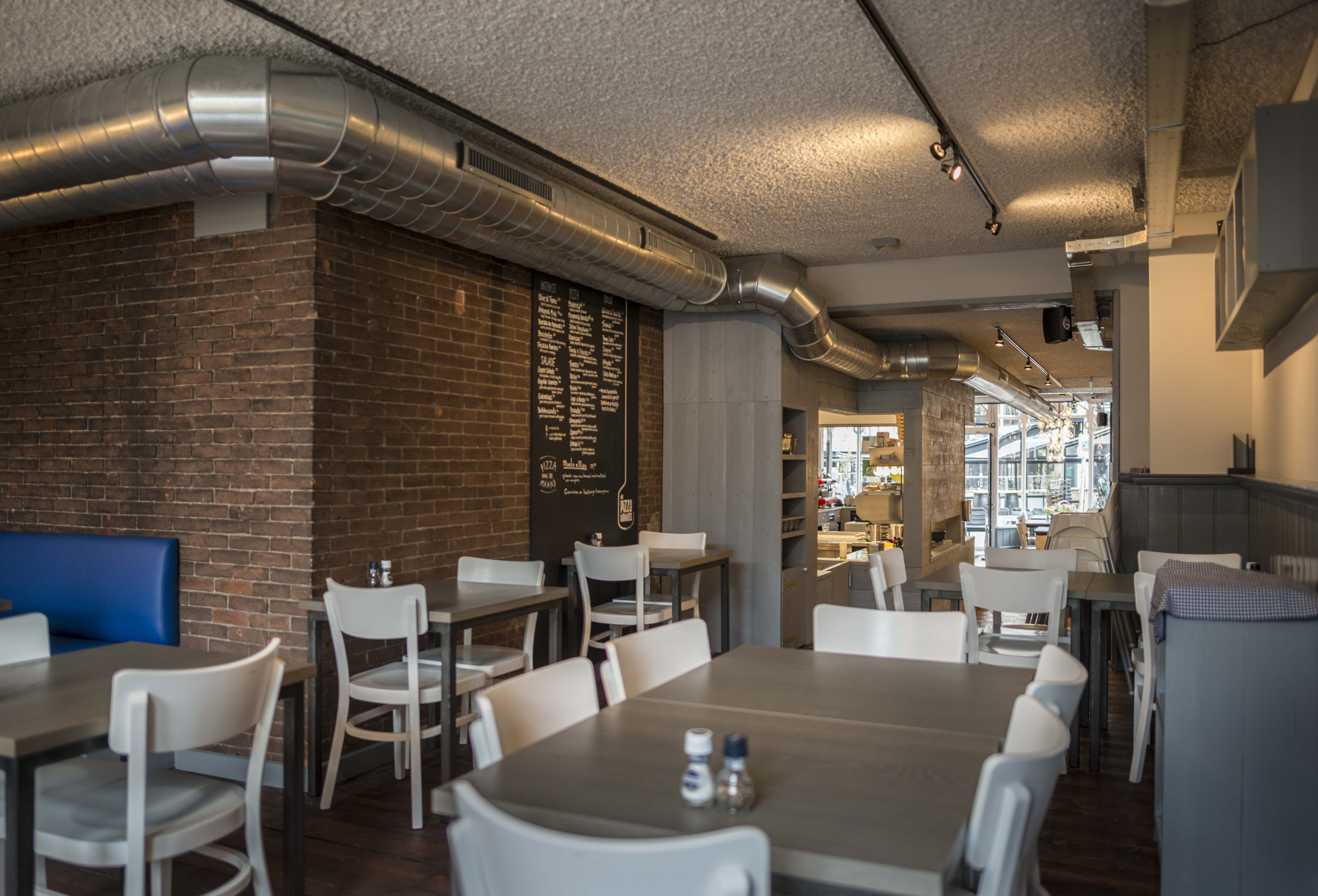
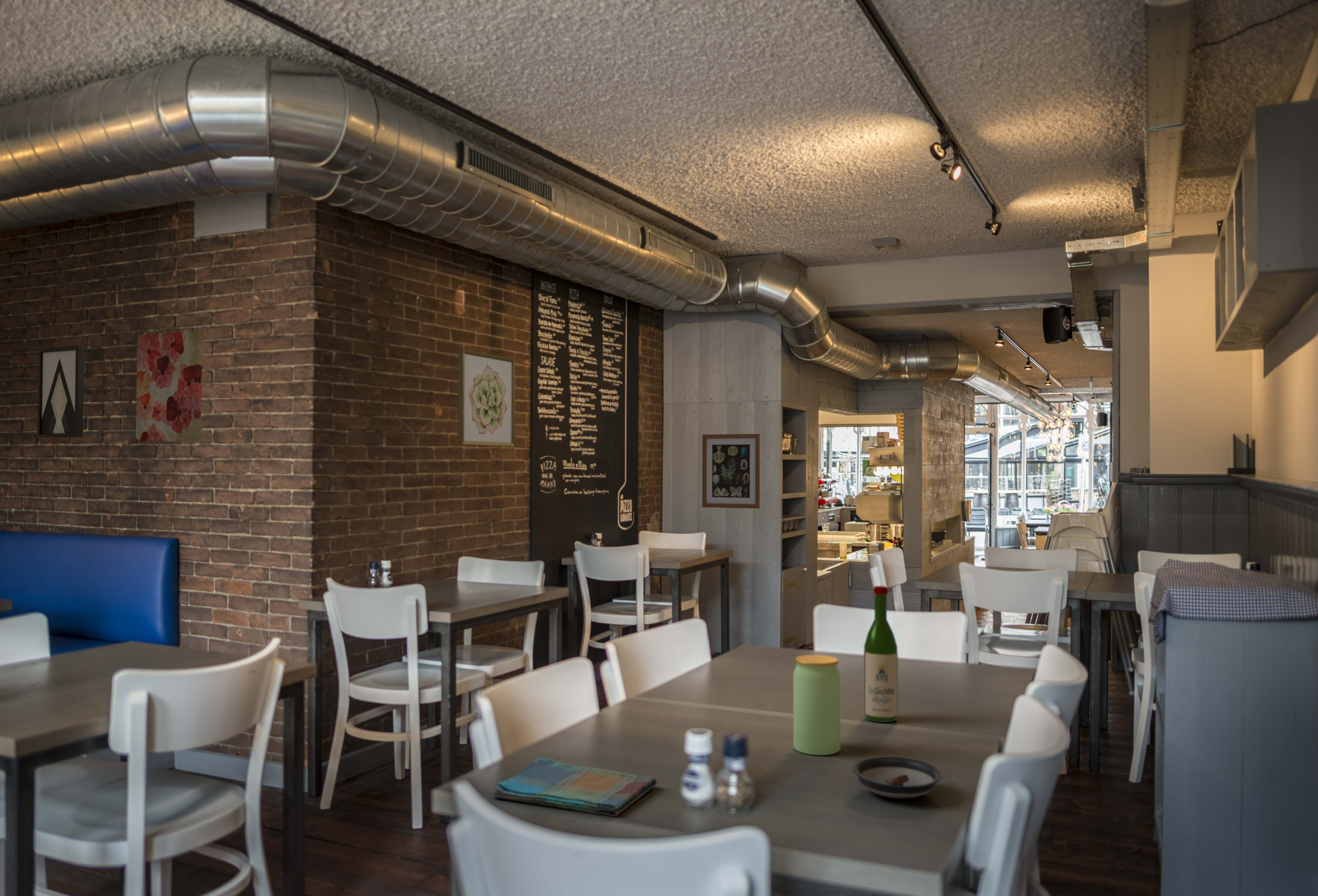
+ wall art (488, 400)
+ wall art (730, 471)
+ wall art (60, 392)
+ wine bottle (881, 652)
+ wall art (168, 387)
+ saucer (896, 780)
+ dish towel (576, 784)
+ jar (817, 704)
